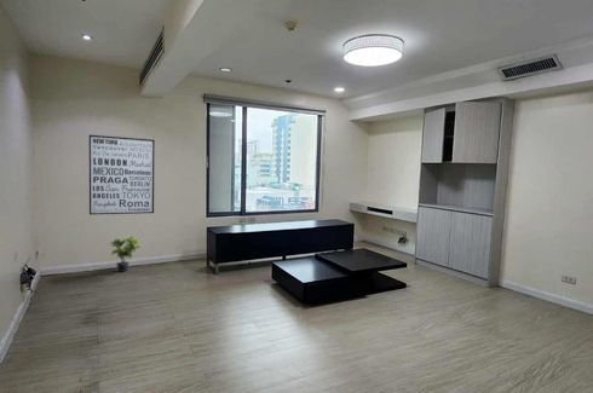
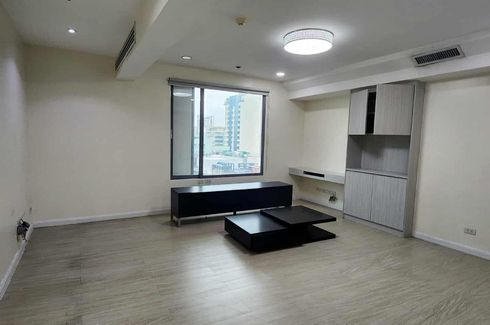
- wall art (122, 175)
- potted plant (125, 252)
